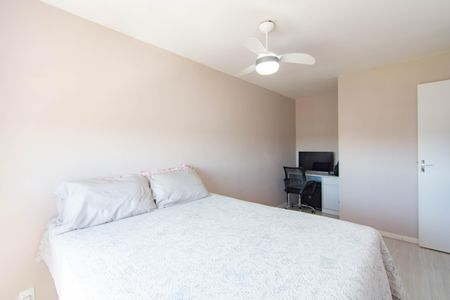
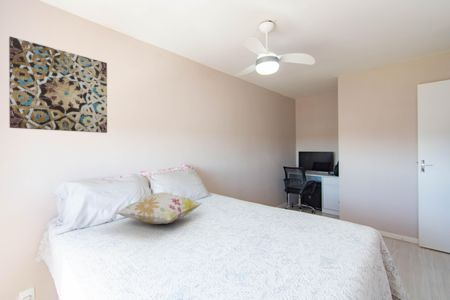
+ decorative pillow (161, 208)
+ wall art (64, 91)
